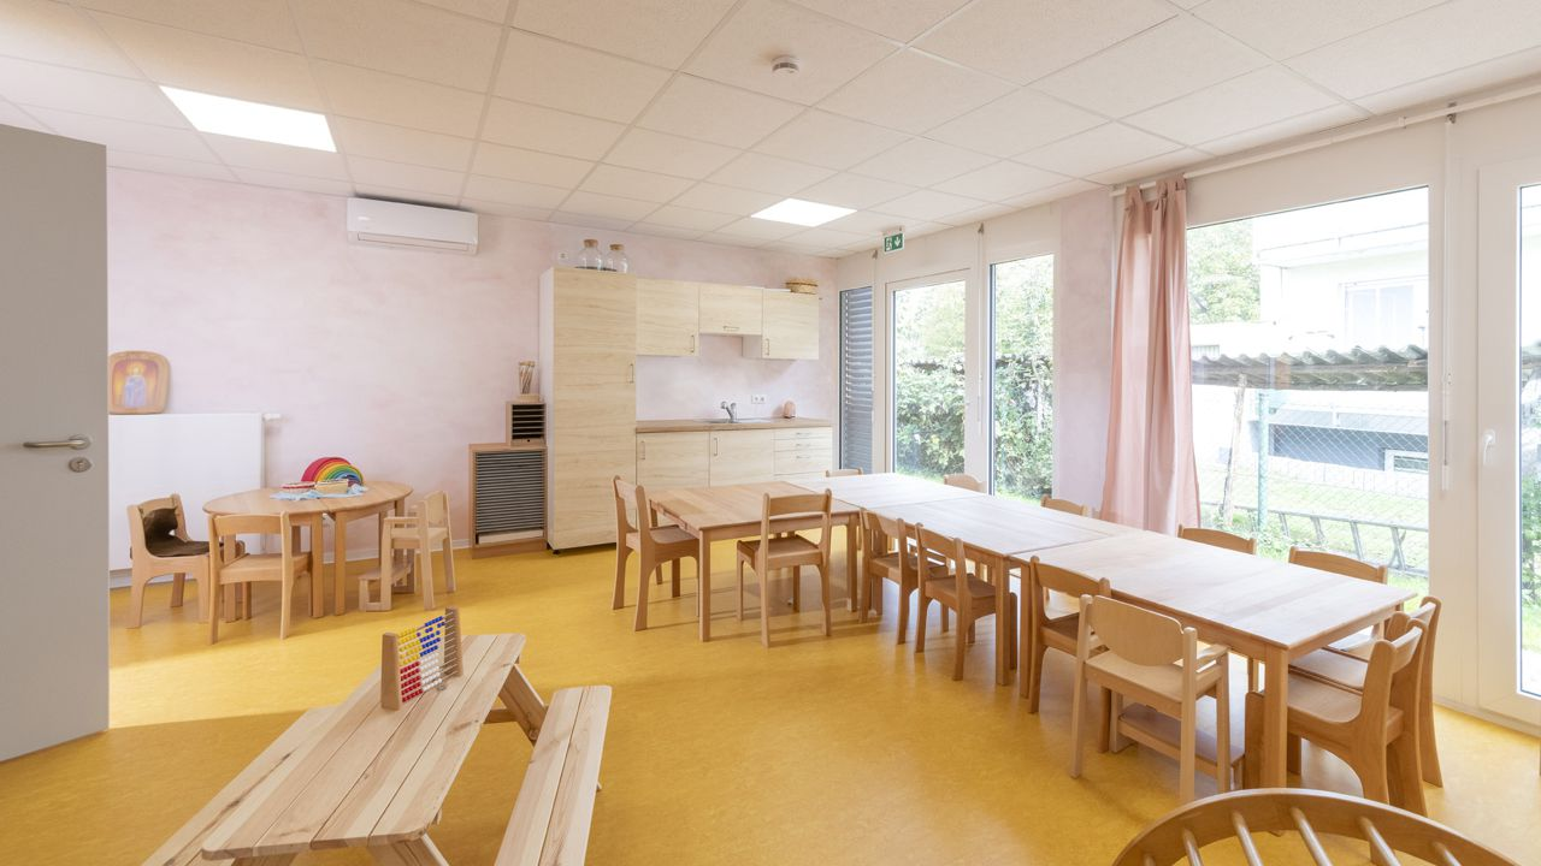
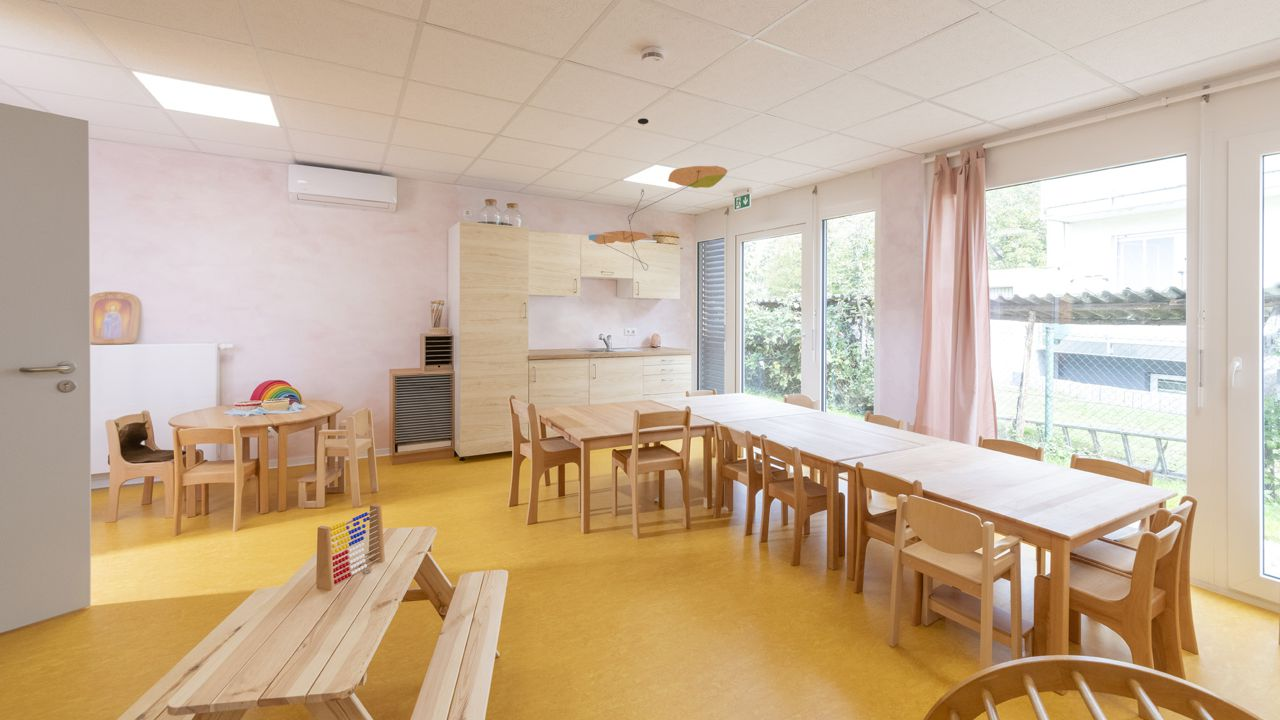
+ ceiling mobile (657, 201)
